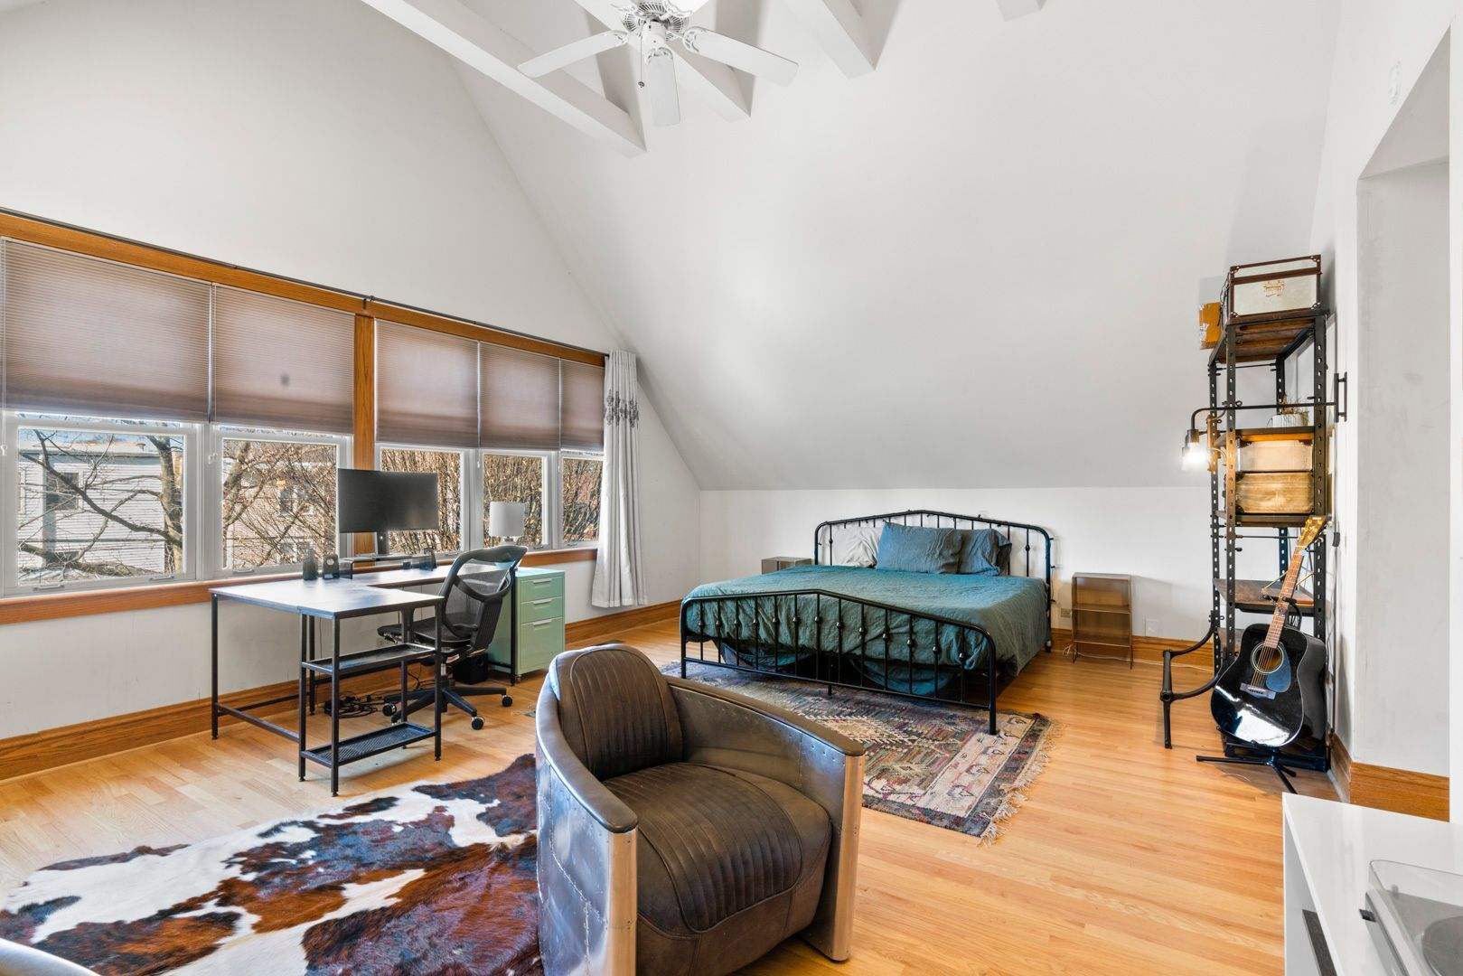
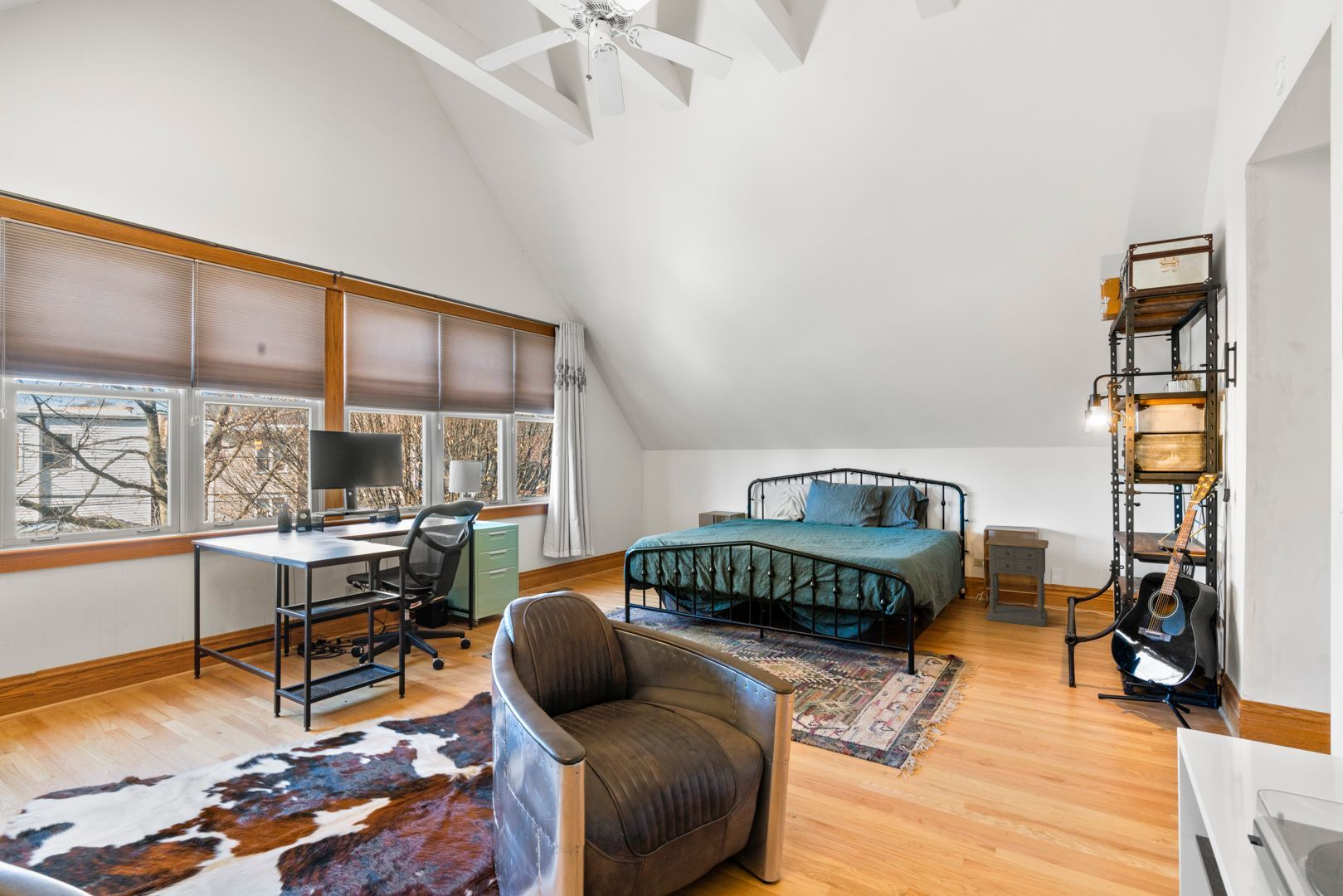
+ nightstand (1017, 574)
